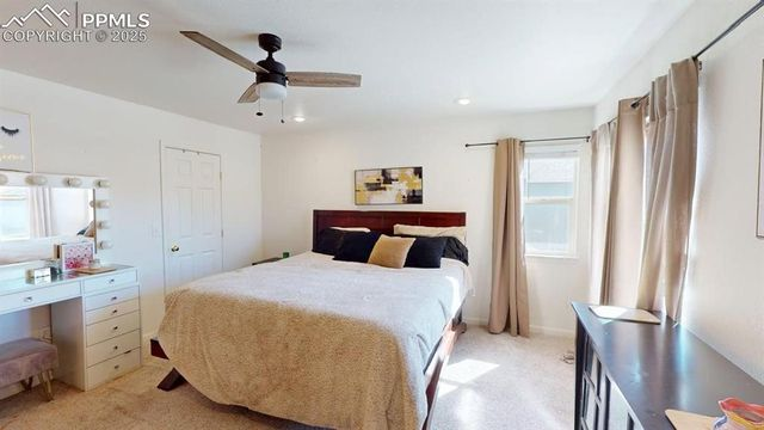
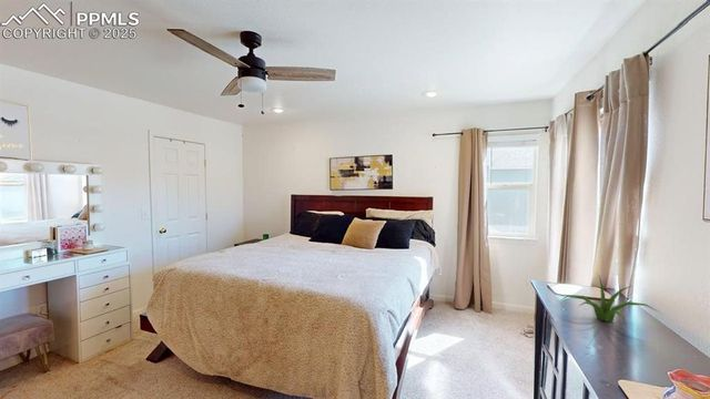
+ plant (608, 300)
